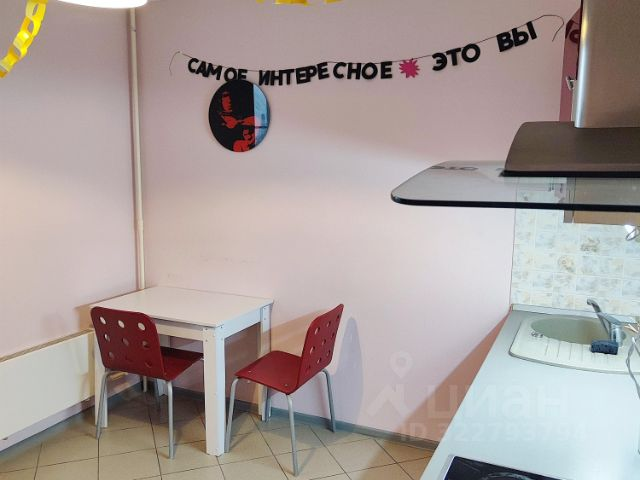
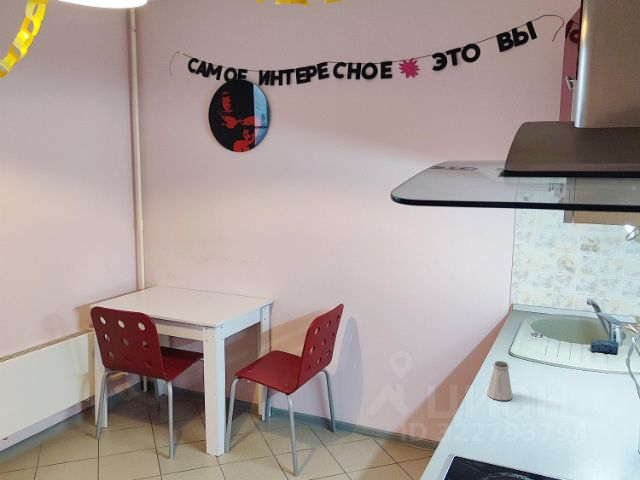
+ saltshaker (500, 379)
